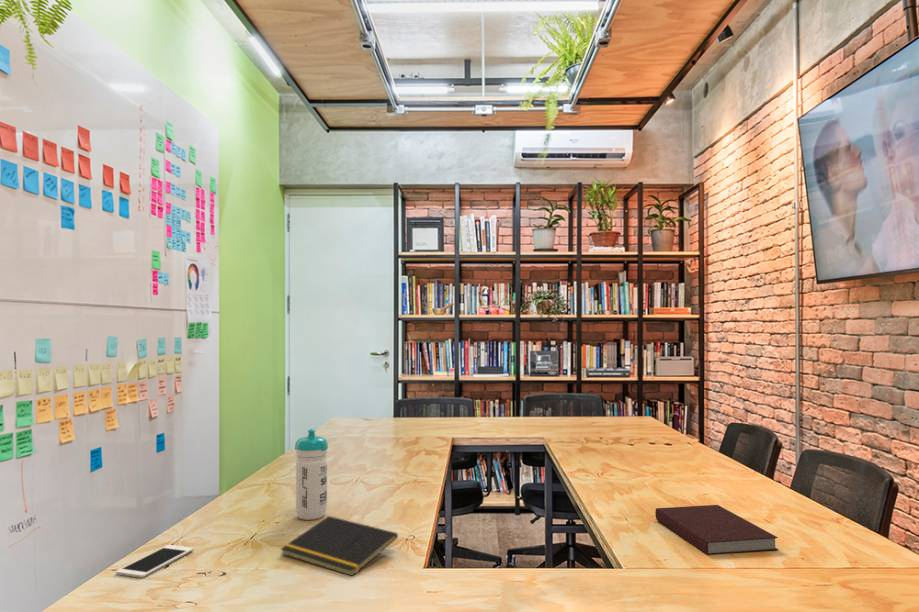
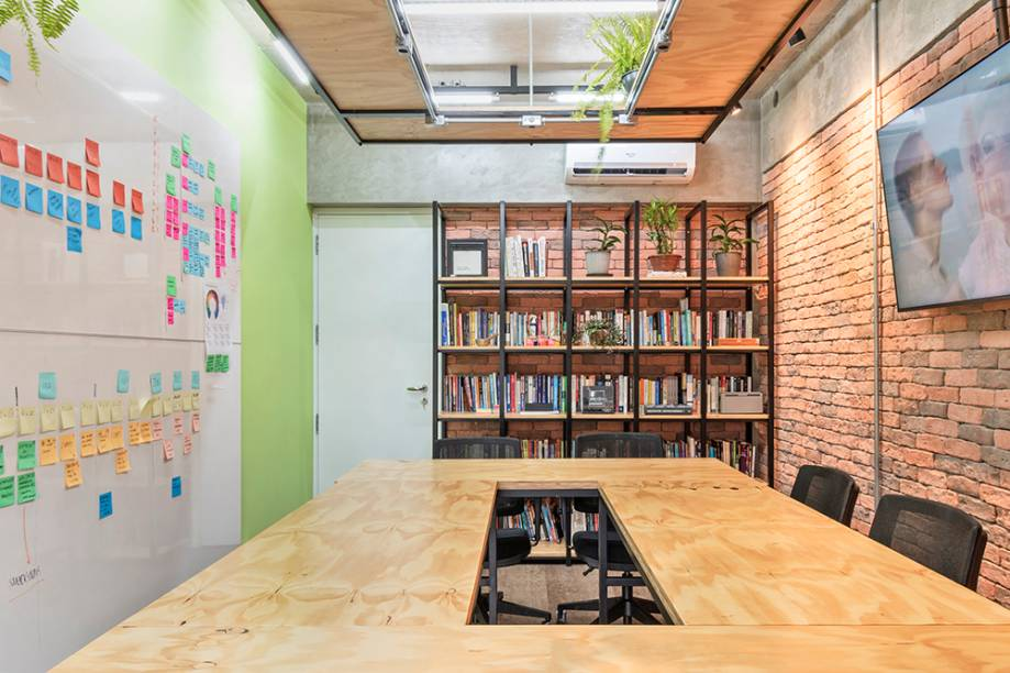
- cell phone (156, 560)
- notebook (712, 527)
- water bottle (311, 472)
- notepad (339, 543)
